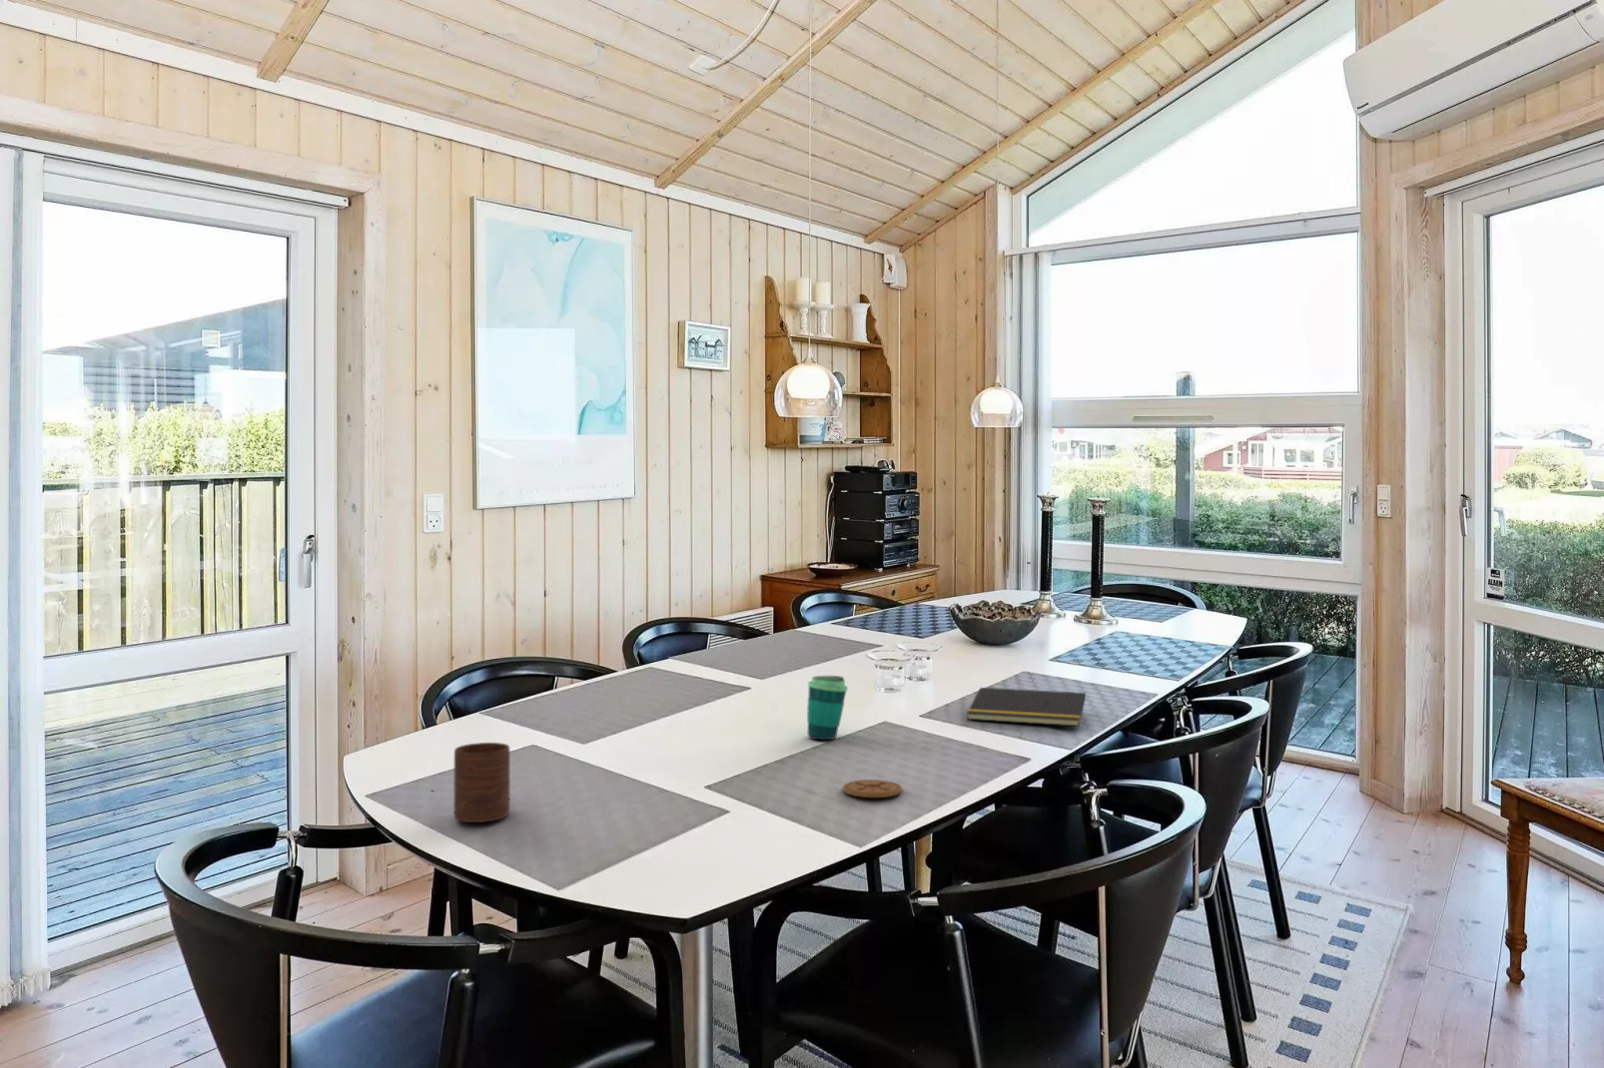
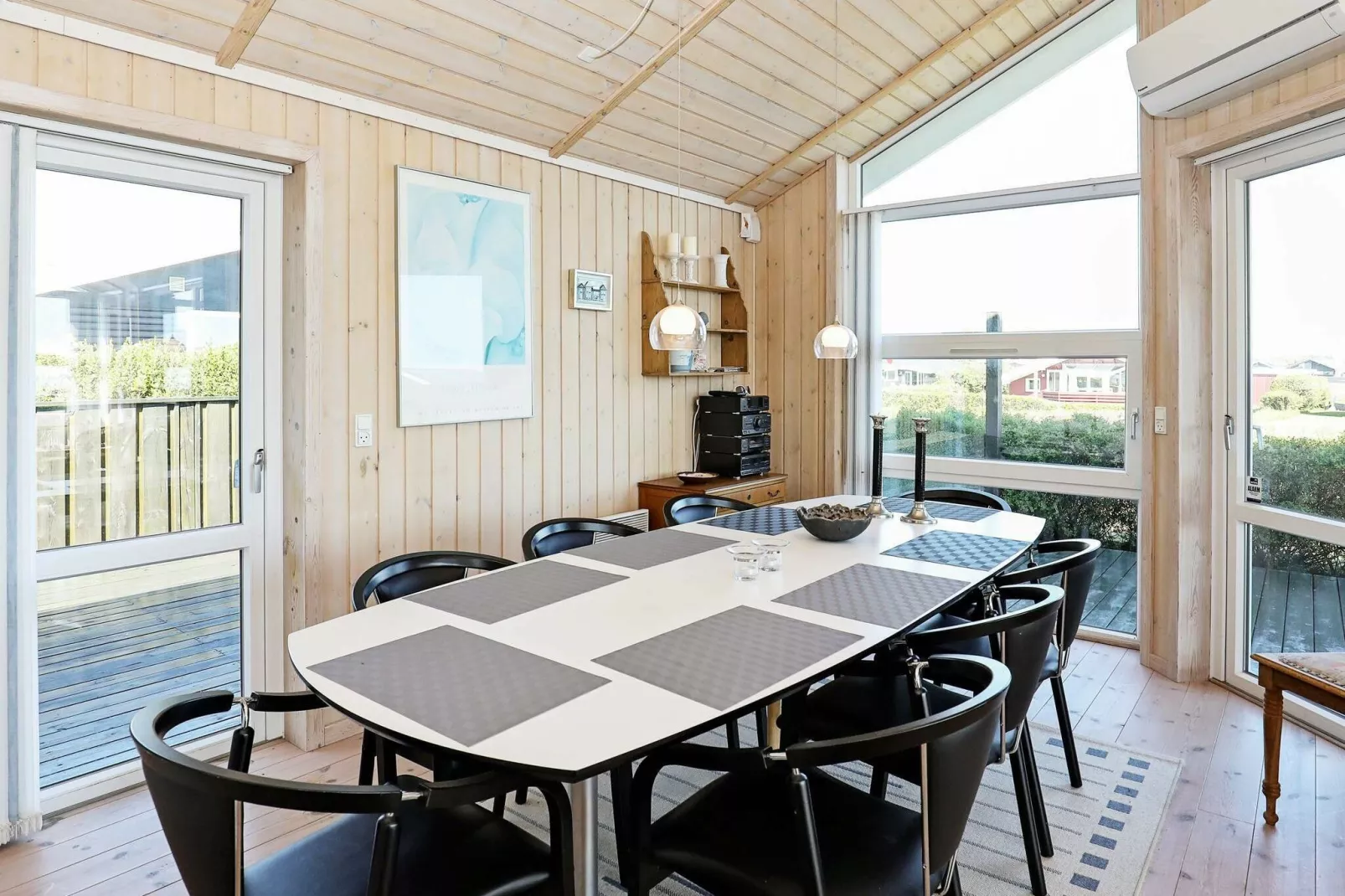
- coaster (872, 789)
- cup (826, 707)
- cup (482, 780)
- notepad (1027, 706)
